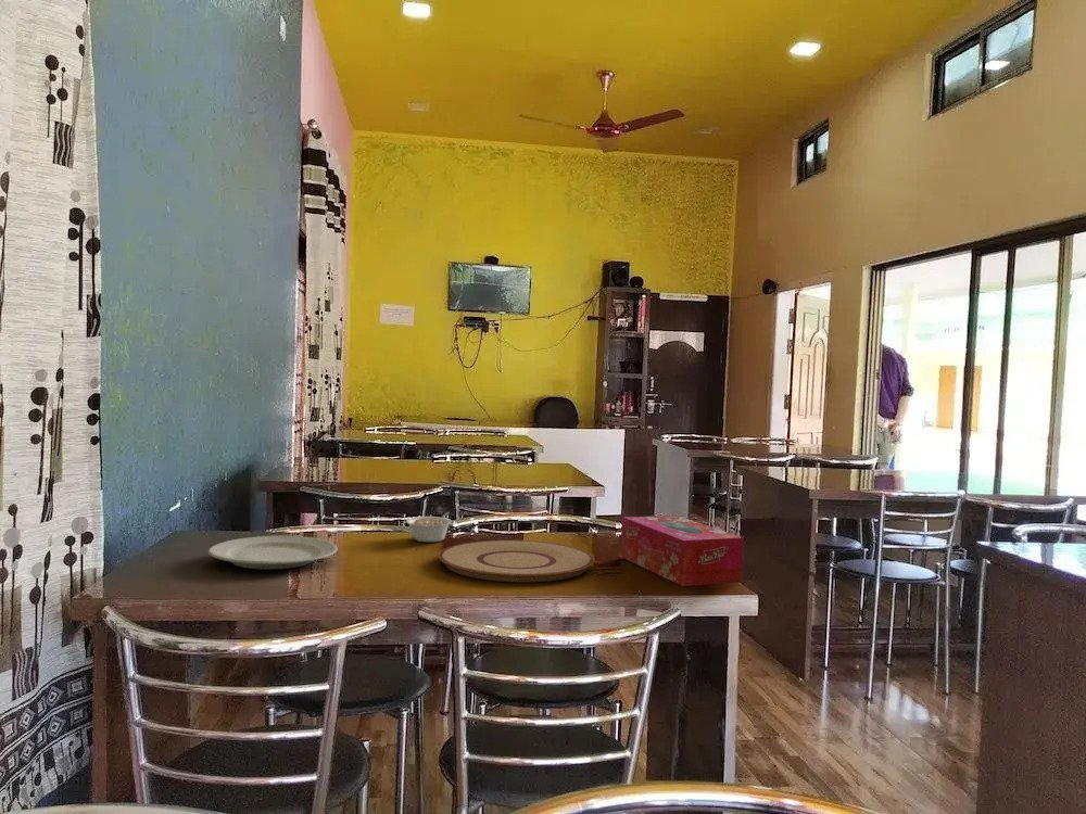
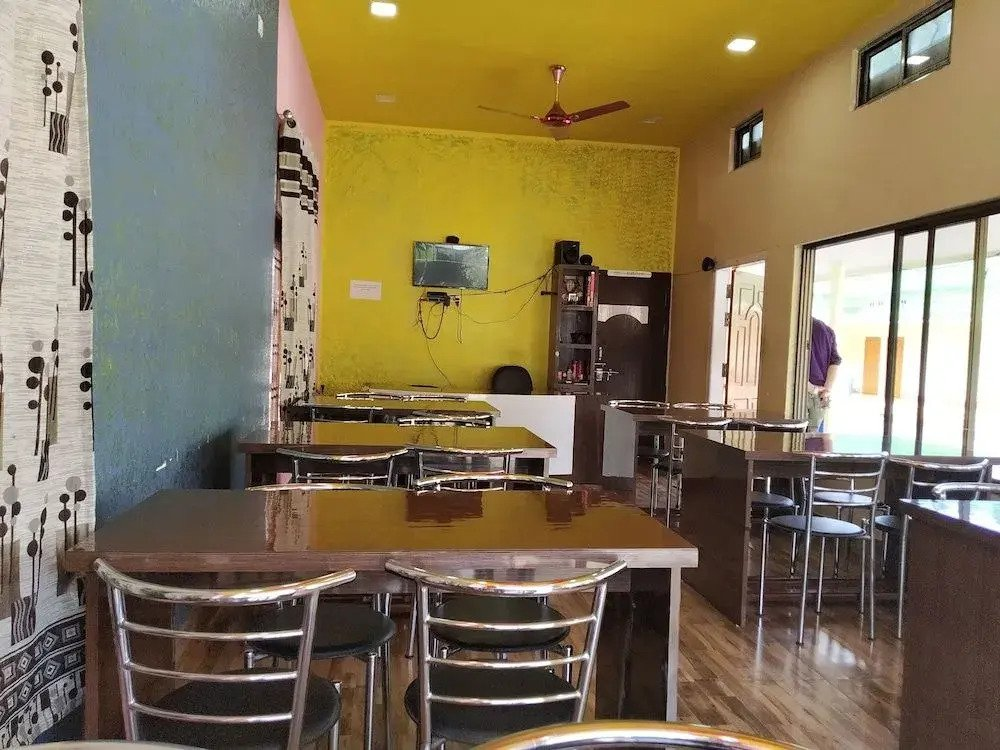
- tissue box (679, 547)
- plate (516, 559)
- legume (428, 527)
- chinaware (274, 554)
